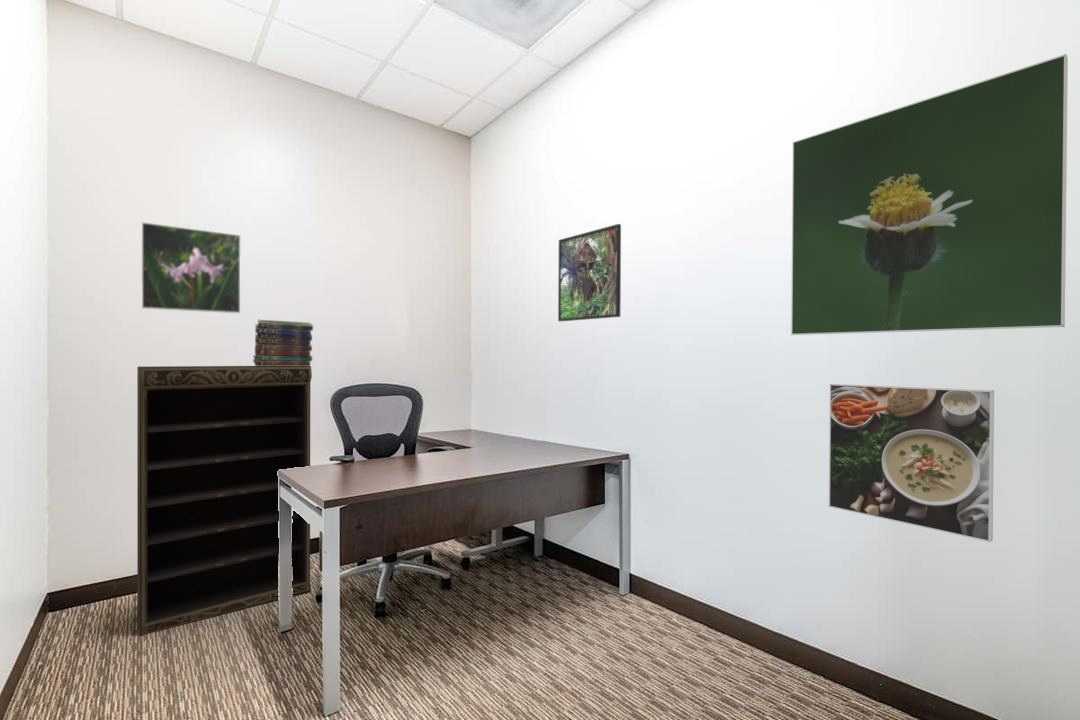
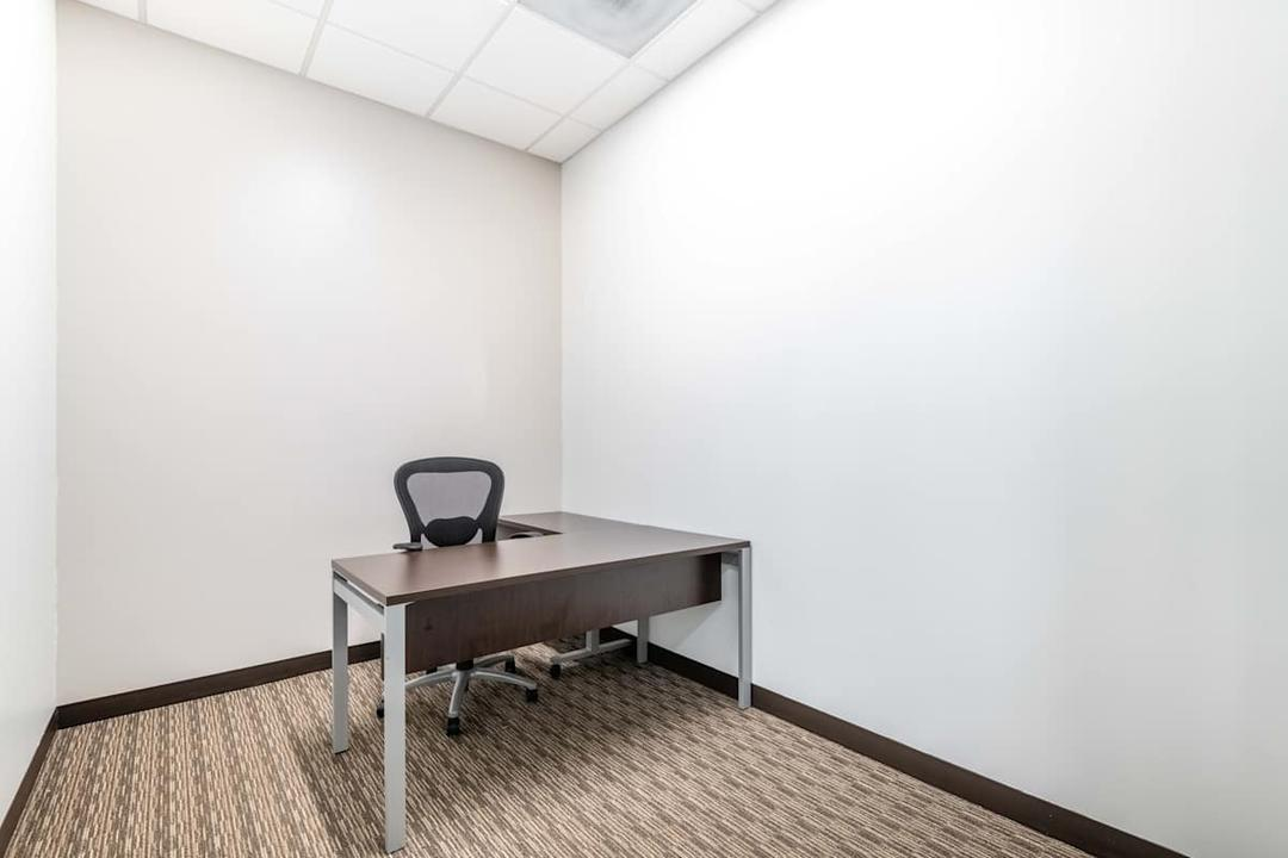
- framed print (193, 270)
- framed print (587, 275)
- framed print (906, 219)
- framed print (903, 454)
- book stack (282, 345)
- bookshelf (228, 484)
